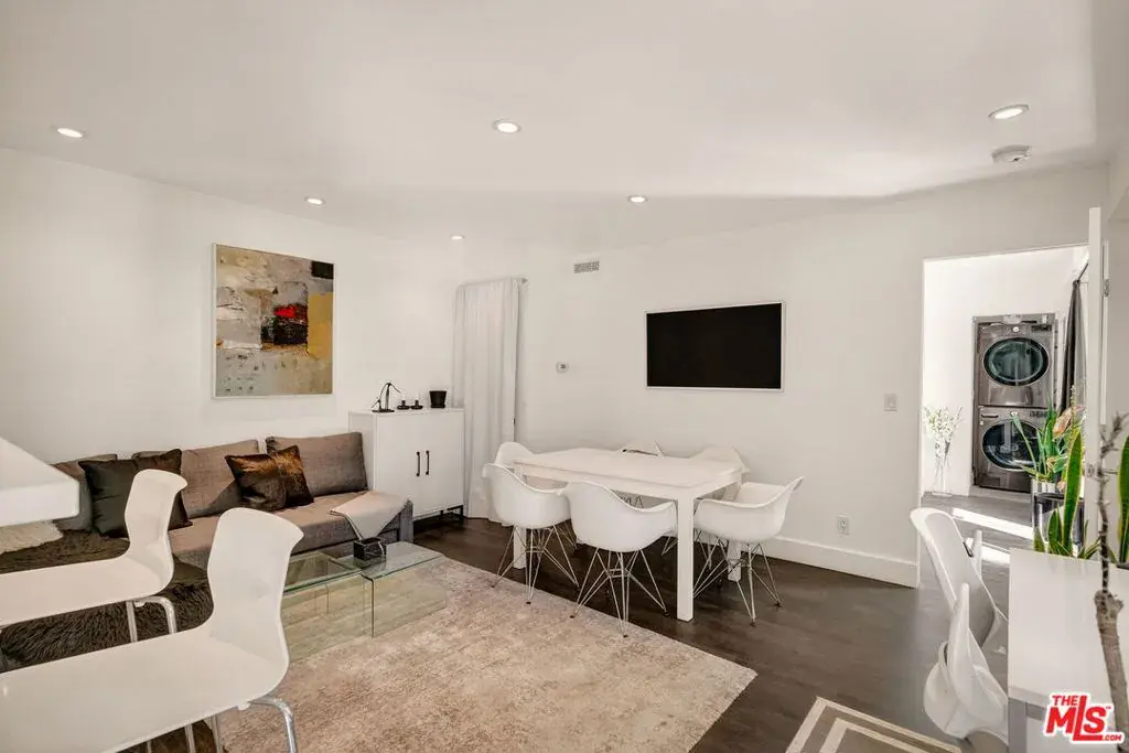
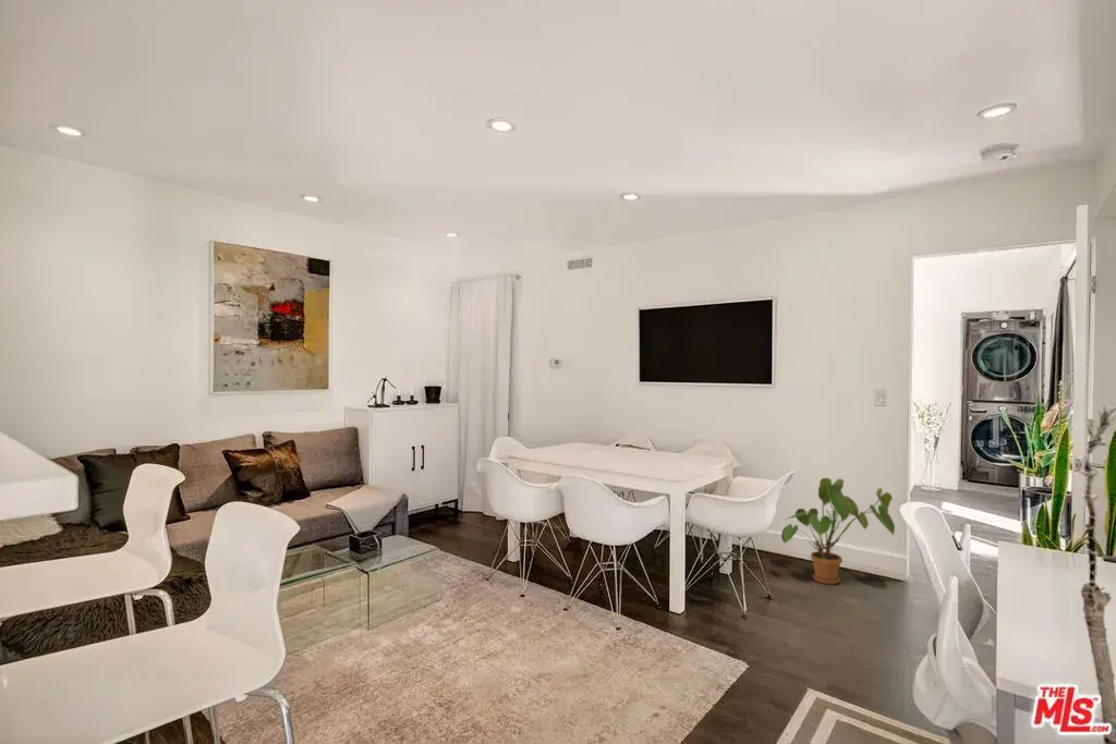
+ house plant (836, 528)
